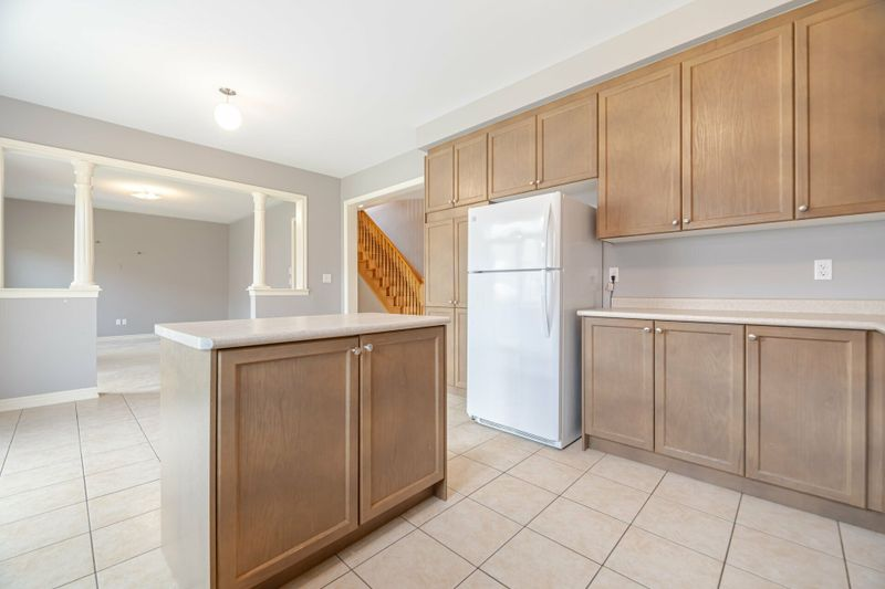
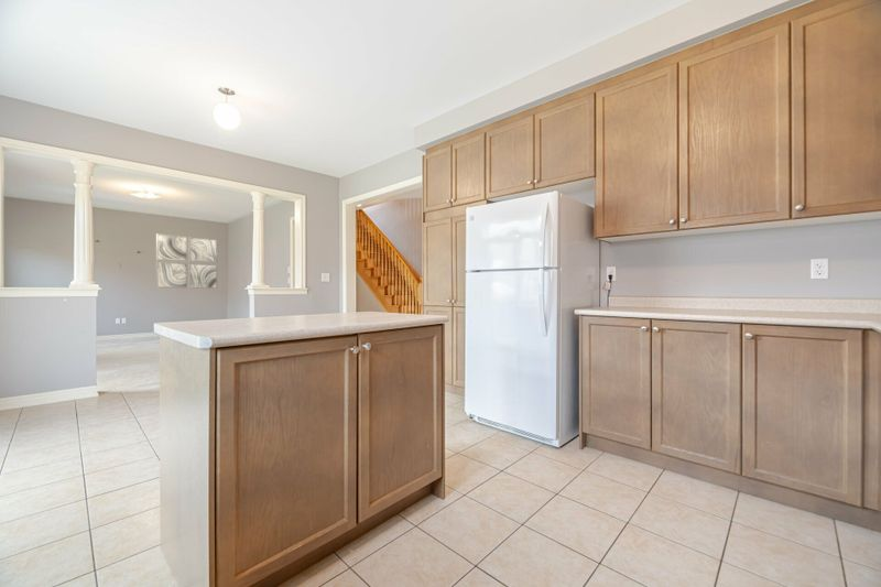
+ wall art (189, 261)
